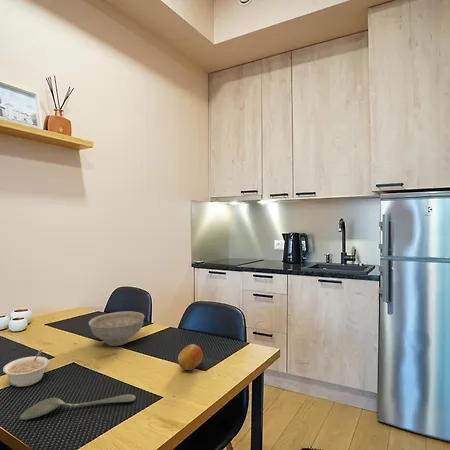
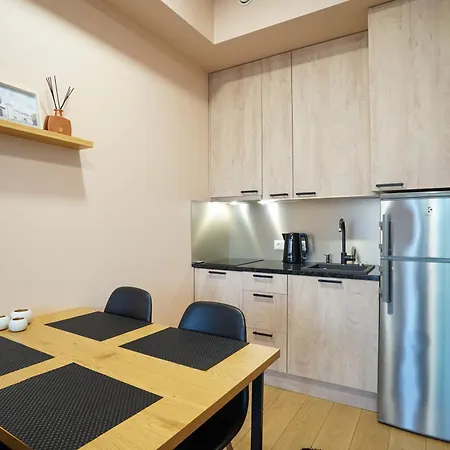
- decorative bowl (117, 330)
- legume (26, 370)
- spoon (80, 403)
- fruit (190, 357)
